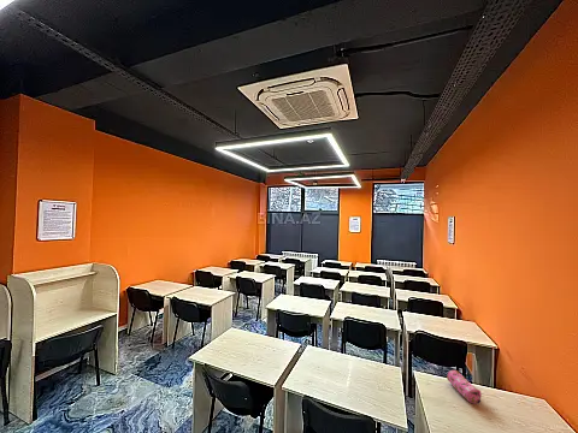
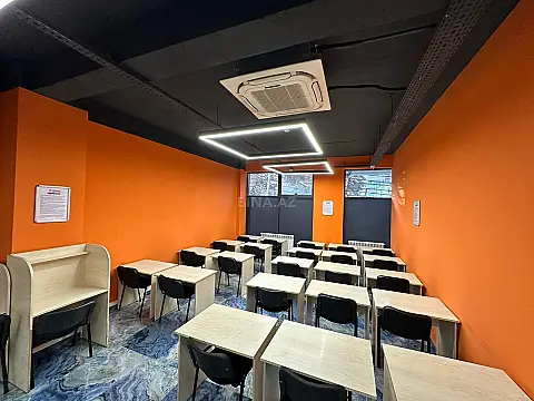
- pencil case (462, 385)
